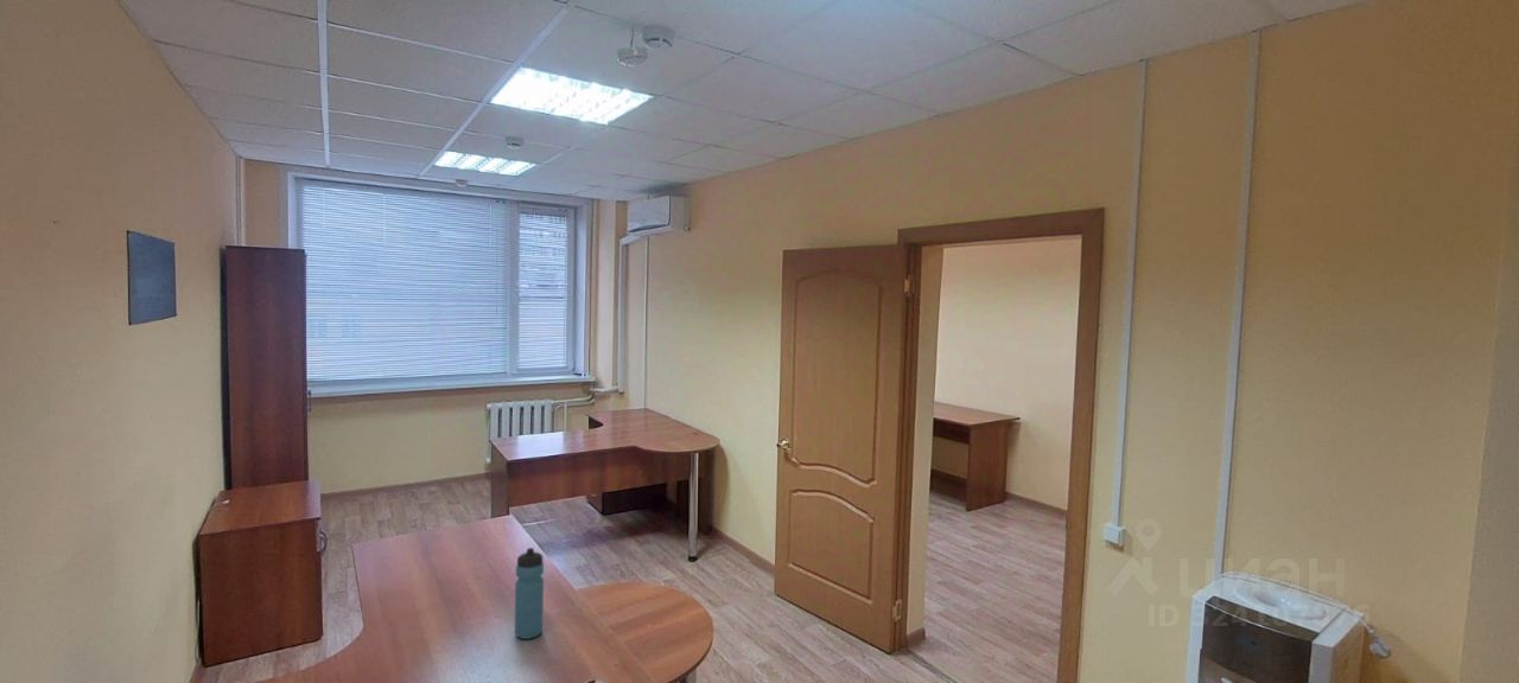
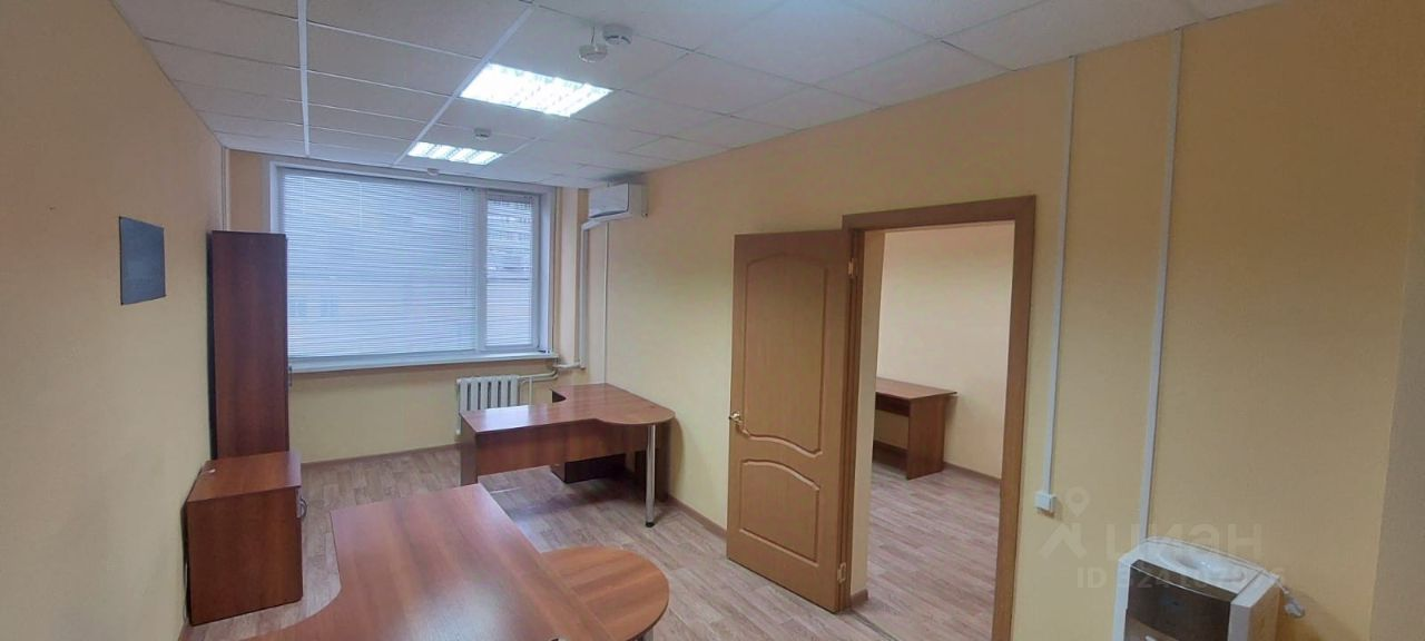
- water bottle (529, 591)
